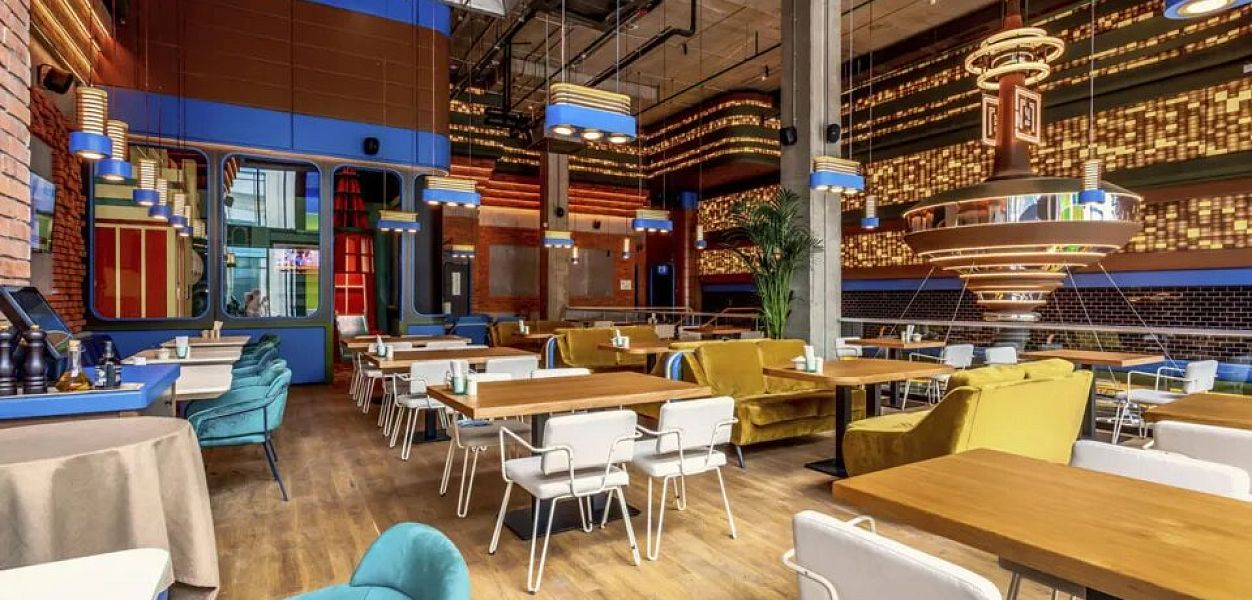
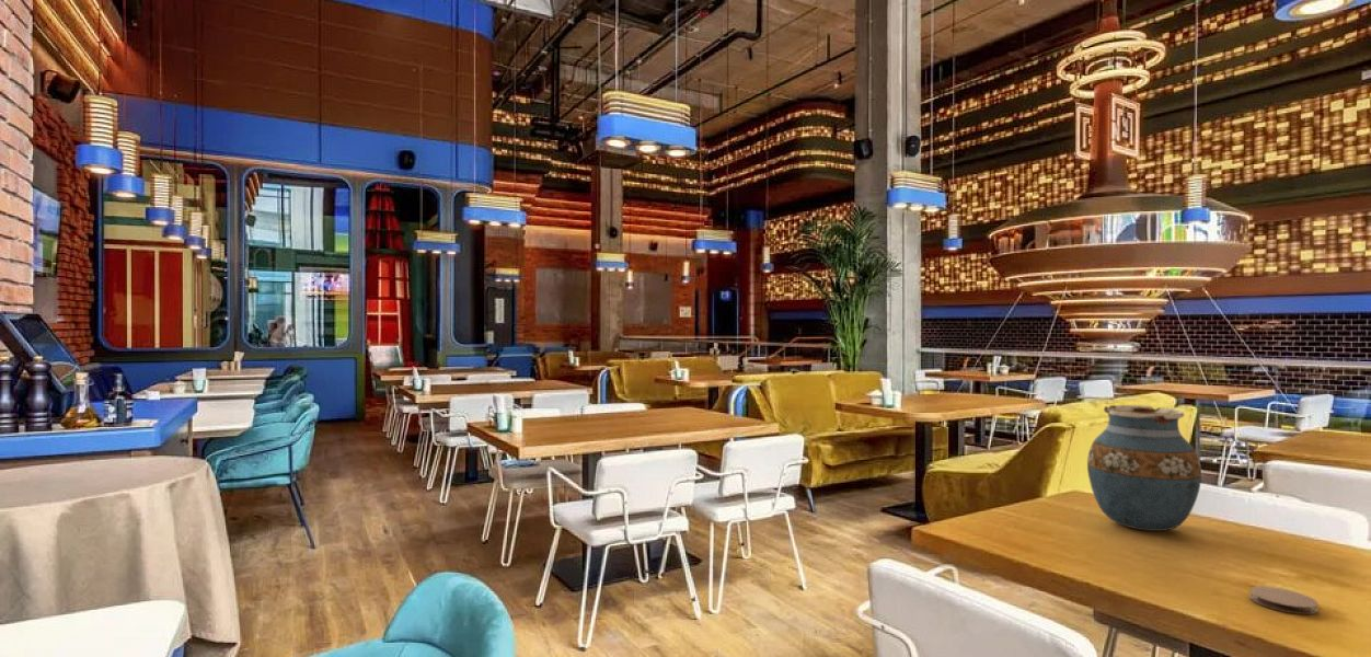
+ coaster (1282, 599)
+ vase (1141, 466)
